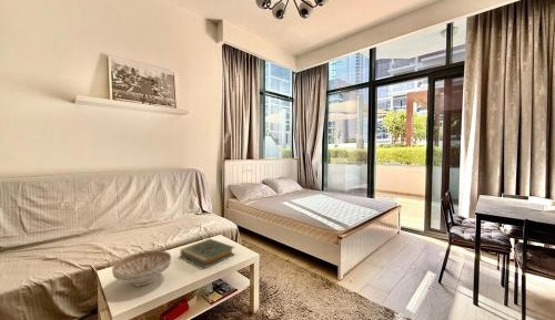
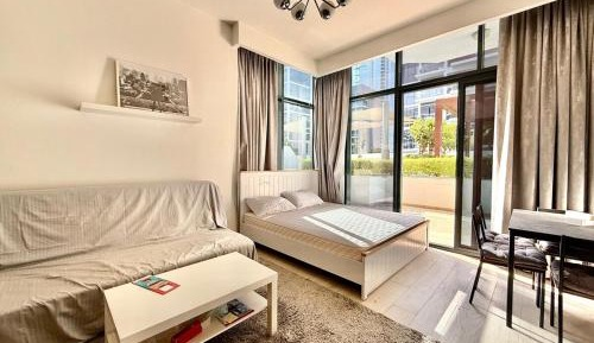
- hardback book (208, 251)
- decorative bowl (143, 270)
